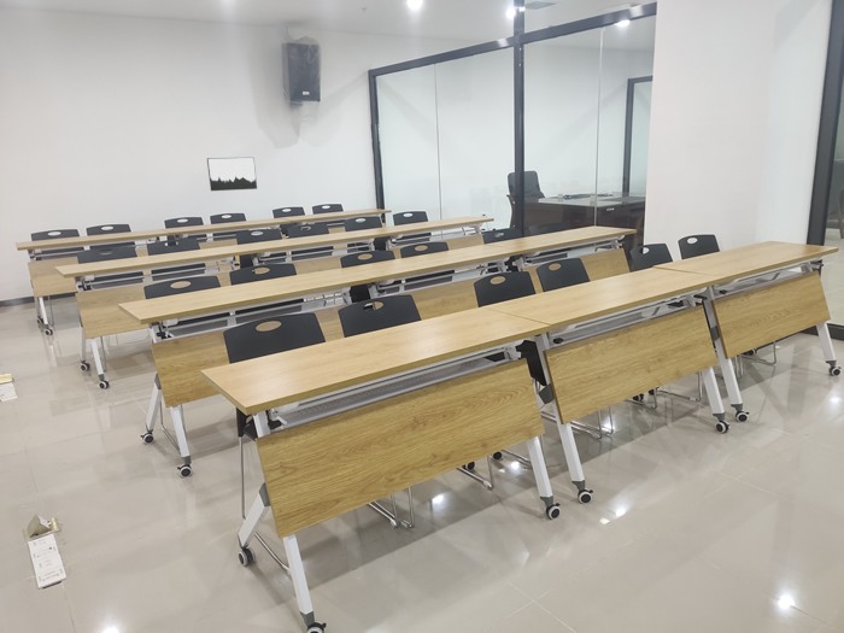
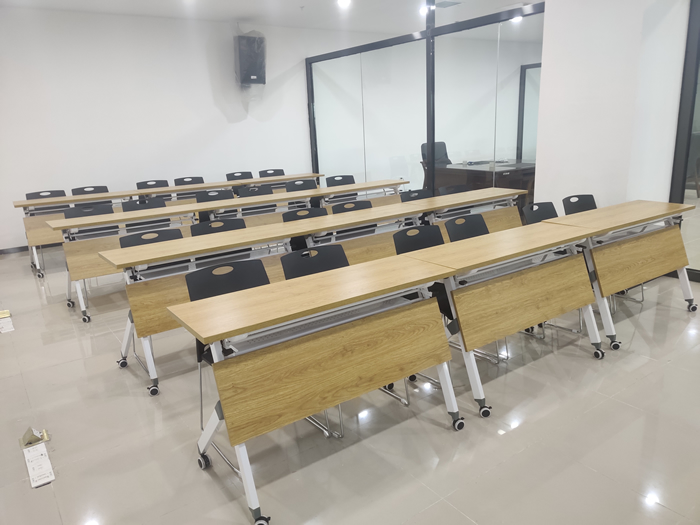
- wall art (231, 174)
